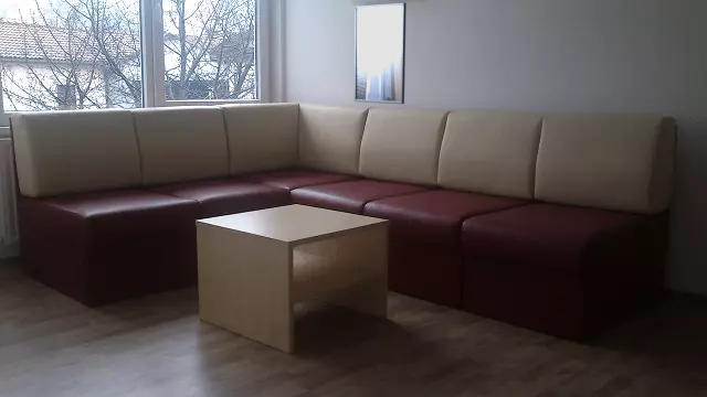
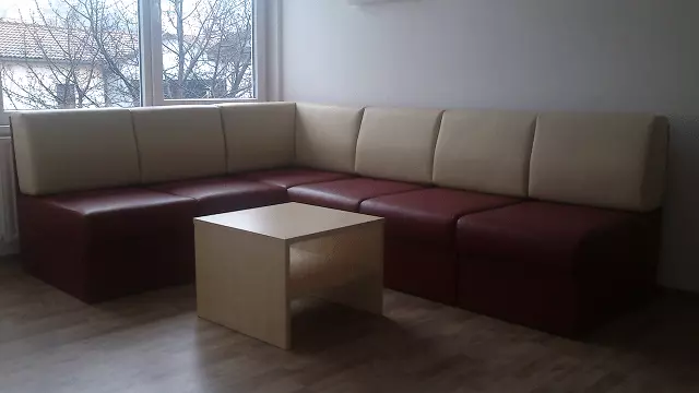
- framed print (379, 54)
